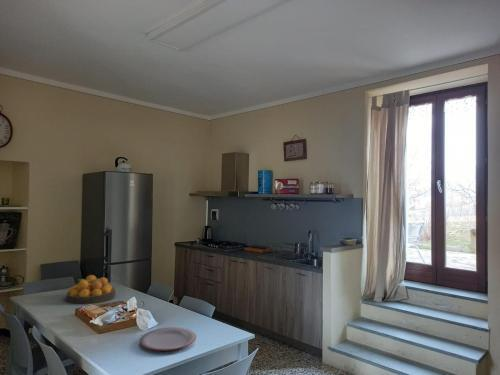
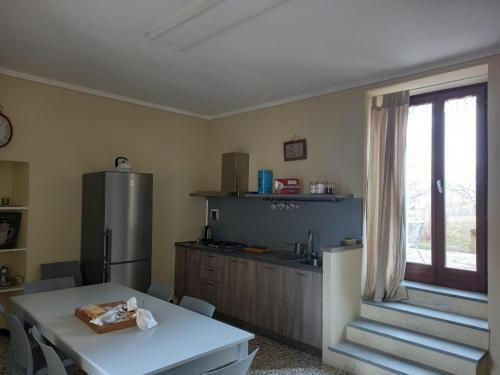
- plate (168, 339)
- fruit bowl (91, 287)
